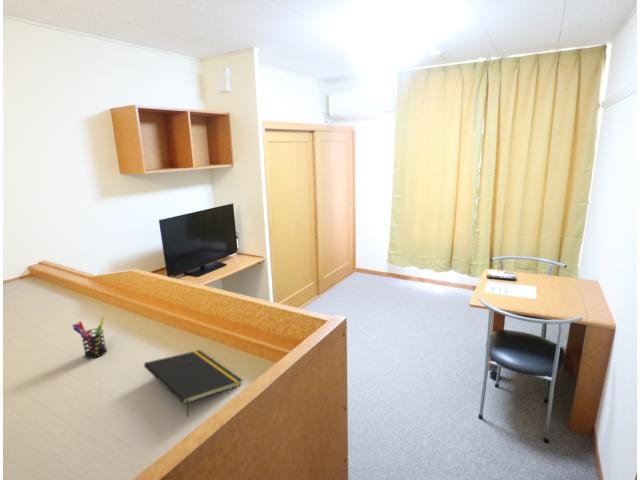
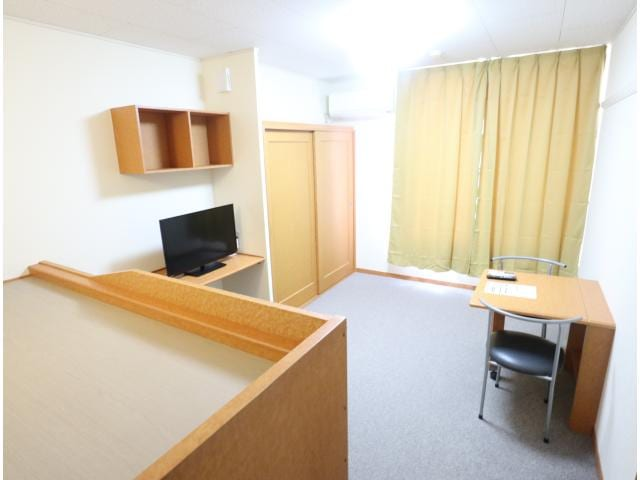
- notepad (192, 373)
- pen holder (93, 336)
